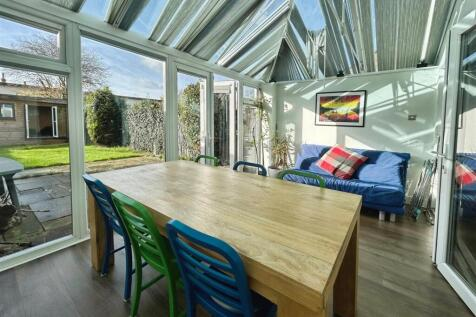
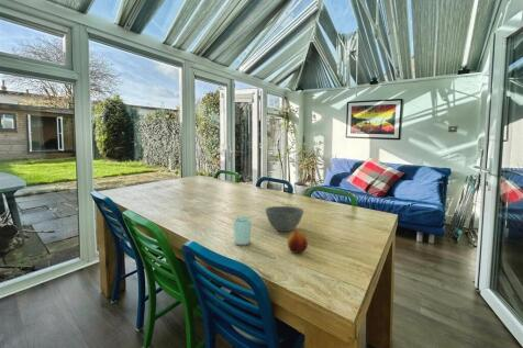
+ cup (242, 228)
+ fruit (297, 242)
+ bowl (283, 220)
